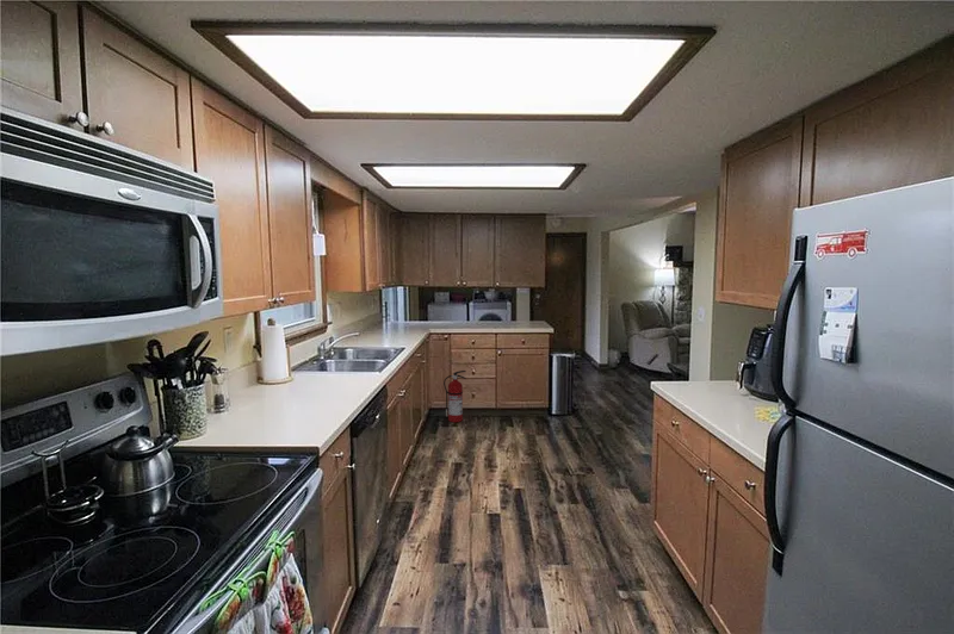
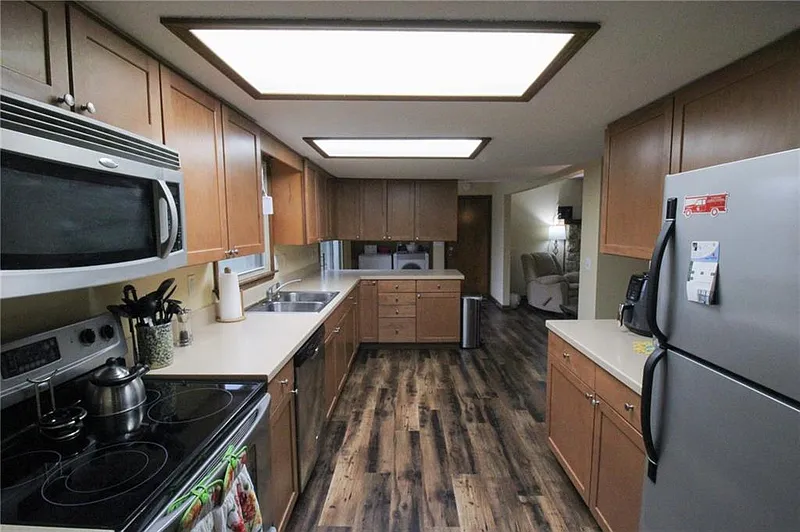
- fire extinguisher (454, 394)
